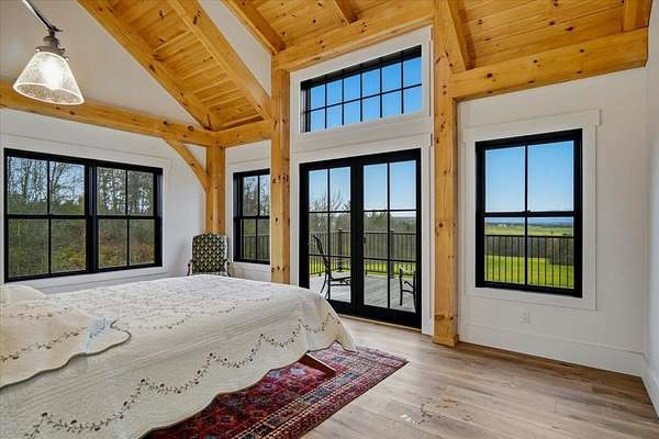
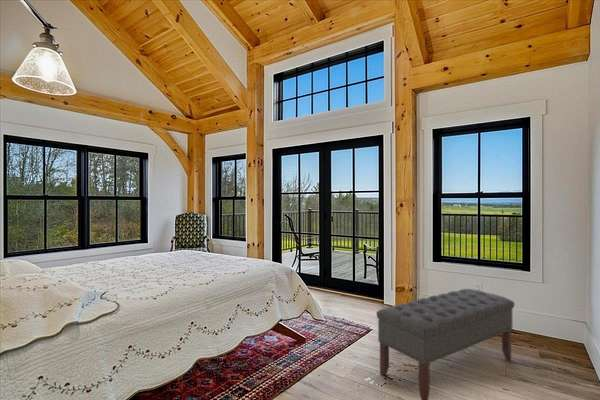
+ bench (448, 334)
